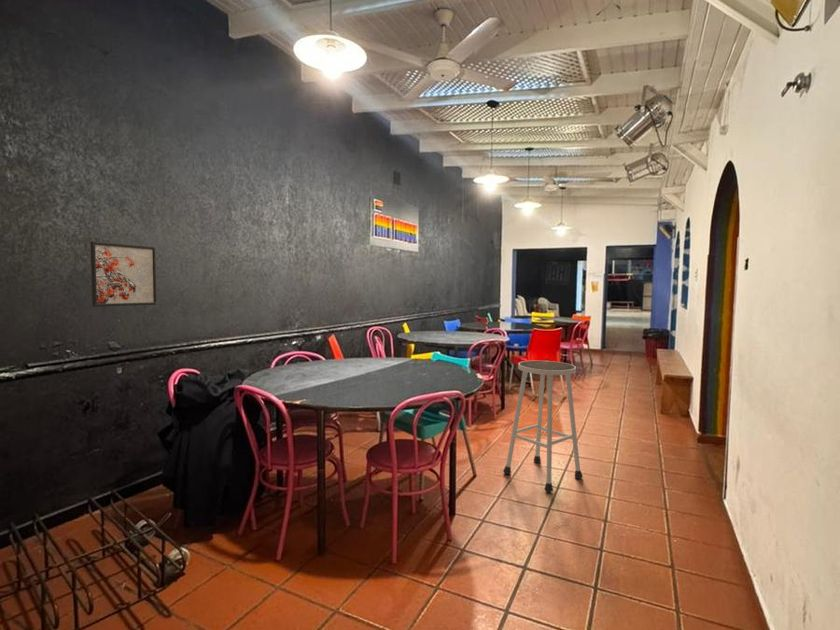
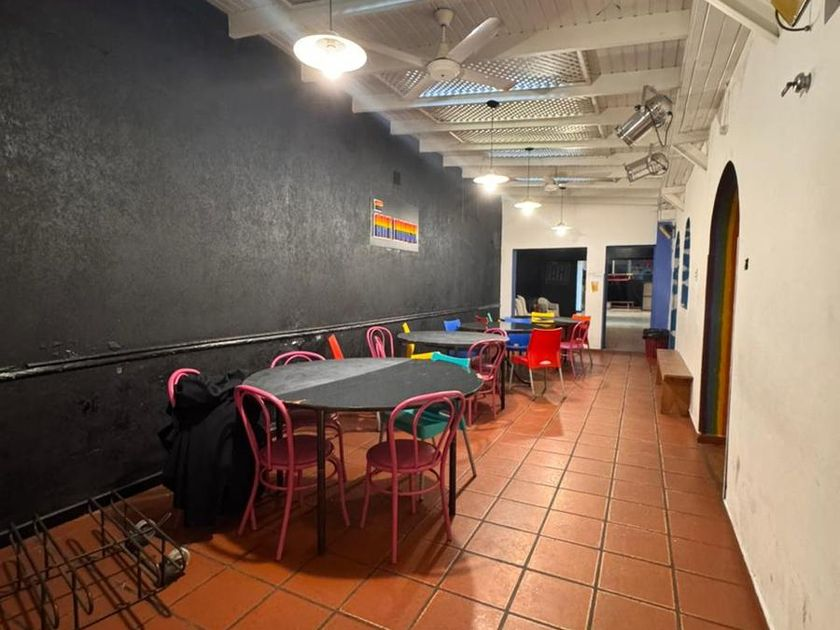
- stool (547, 421)
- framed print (125, 275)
